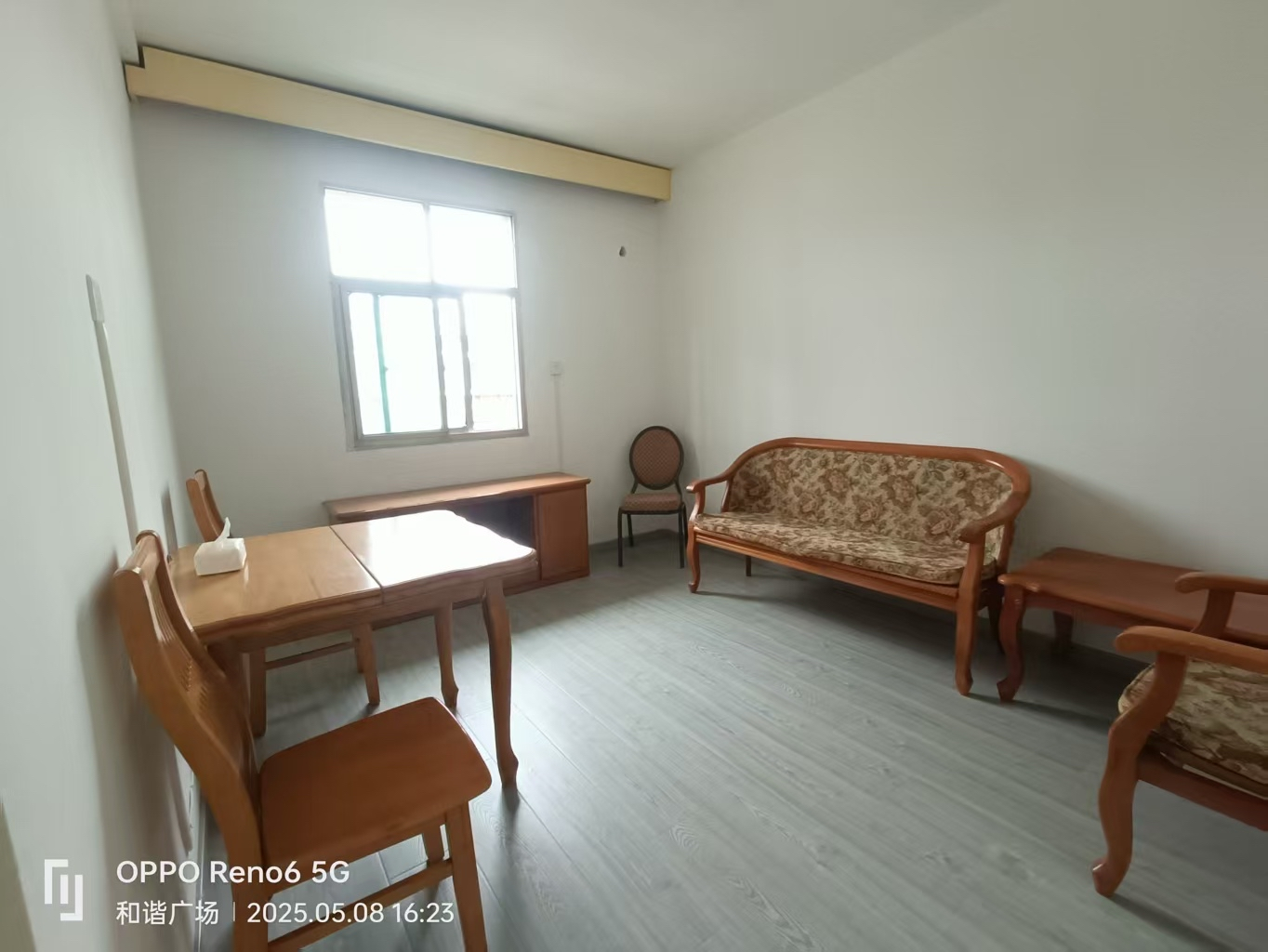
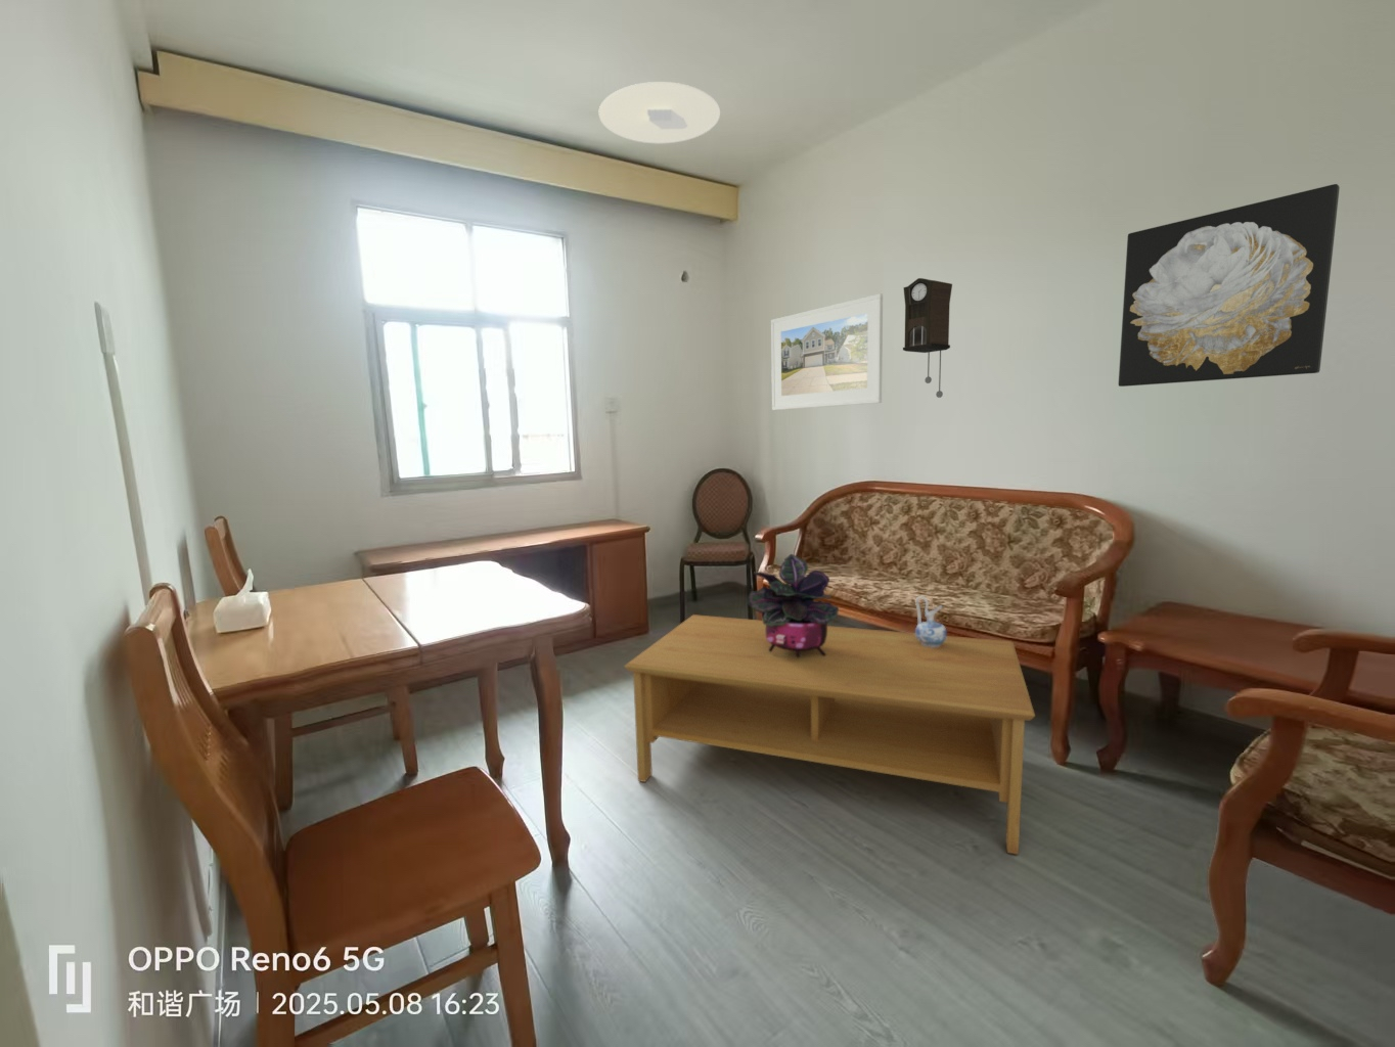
+ potted plant (794, 604)
+ pendulum clock (926, 340)
+ coffee table (823, 710)
+ ceiling light (659, 109)
+ ceramic pitcher (931, 619)
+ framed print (821, 357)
+ wall art (1216, 298)
